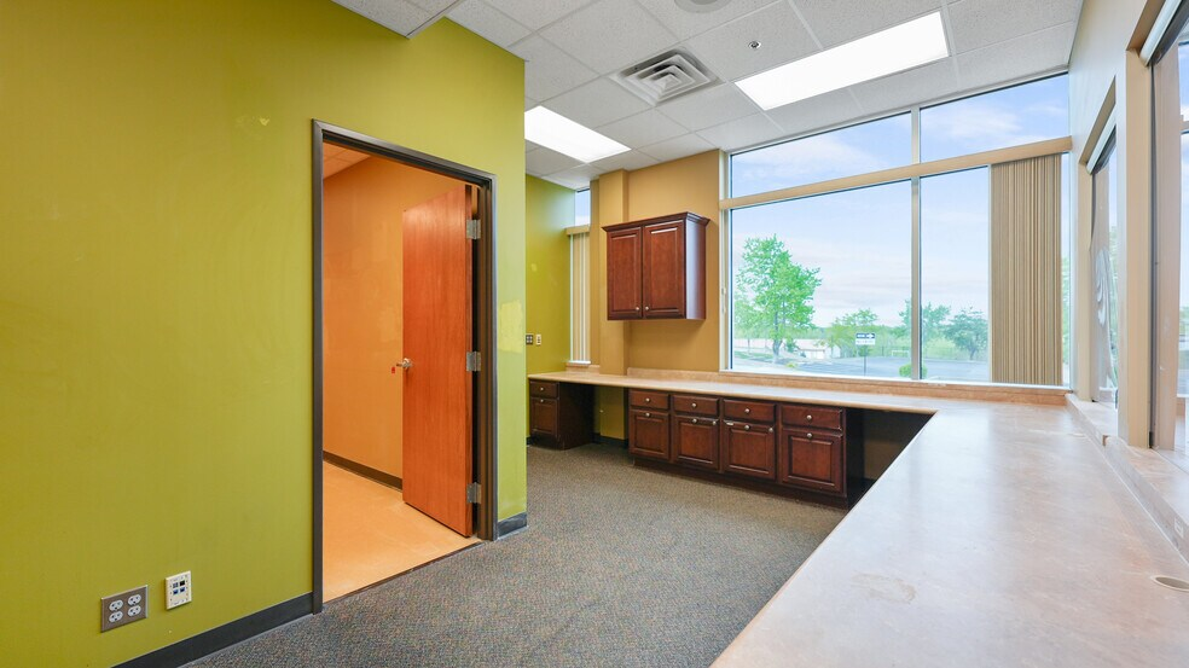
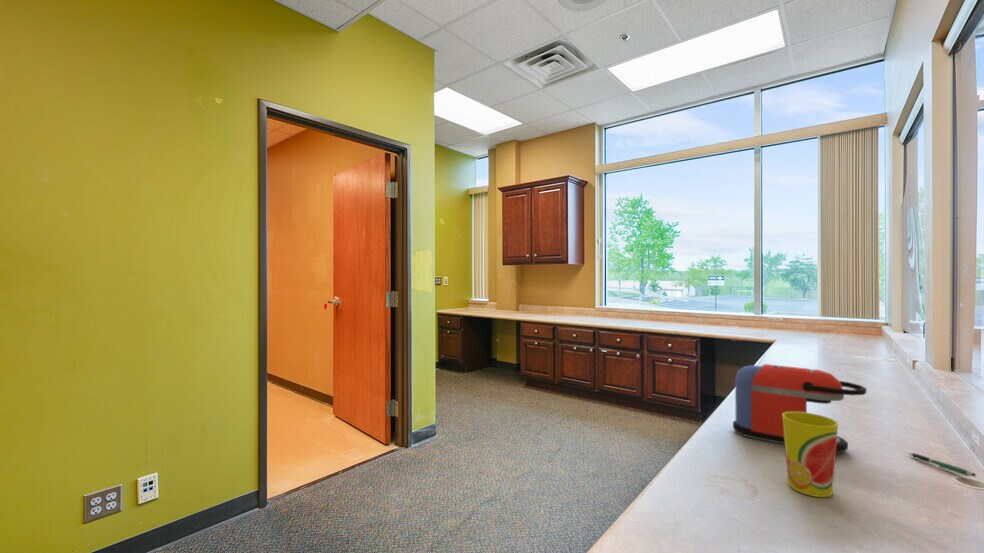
+ cup (809, 453)
+ coffee maker (794, 404)
+ pen (939, 463)
